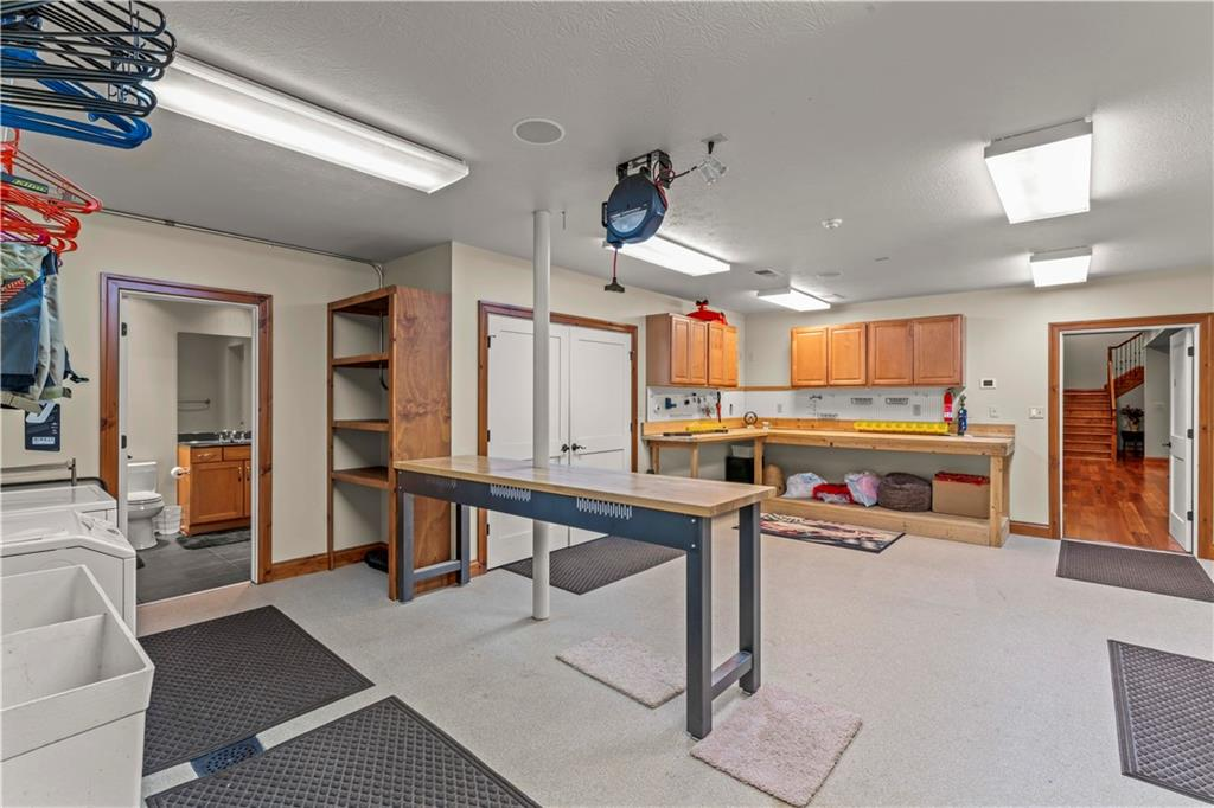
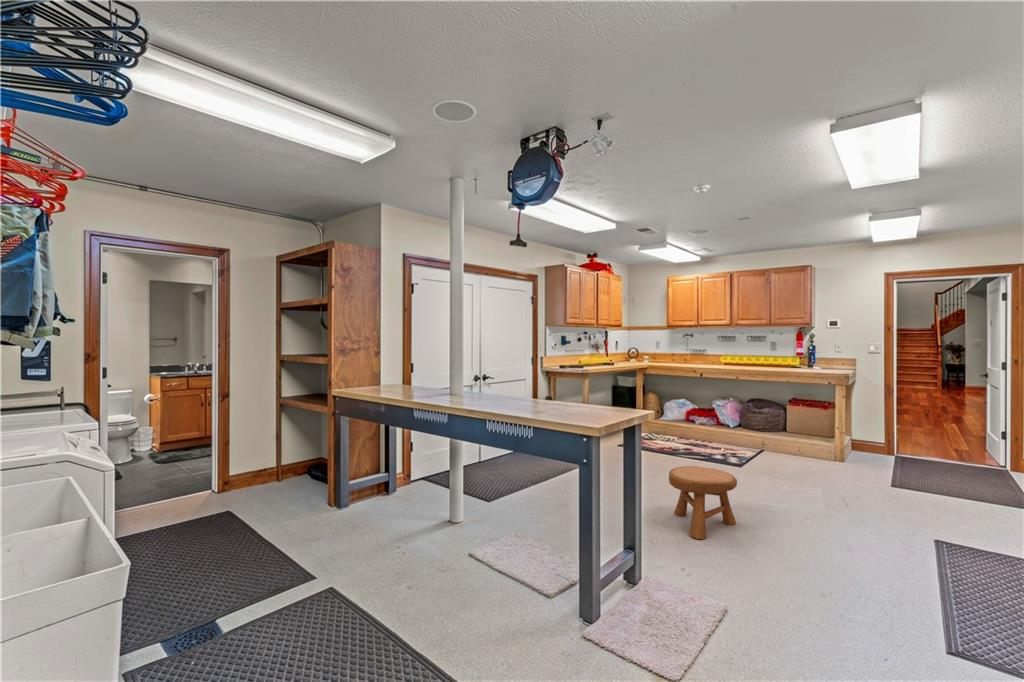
+ stool (701, 500)
